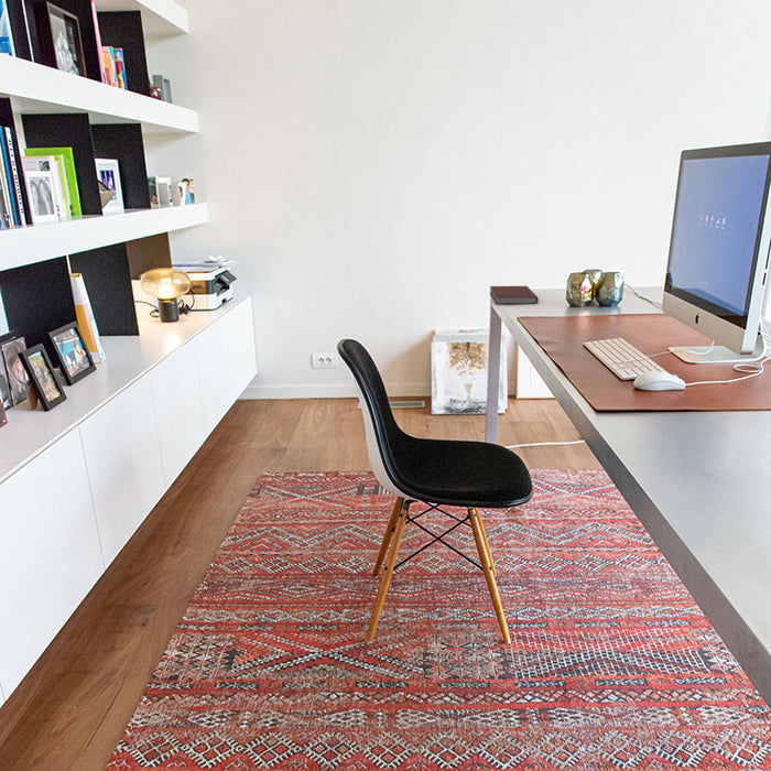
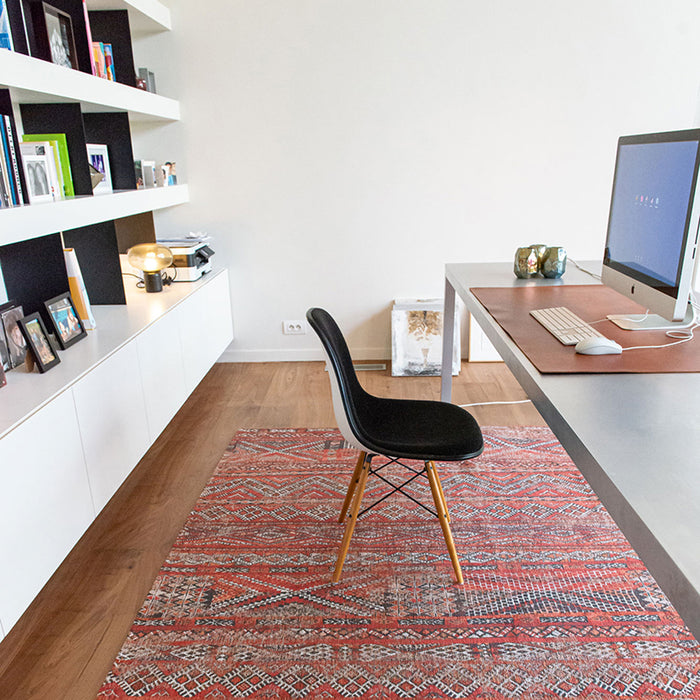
- book (512, 294)
